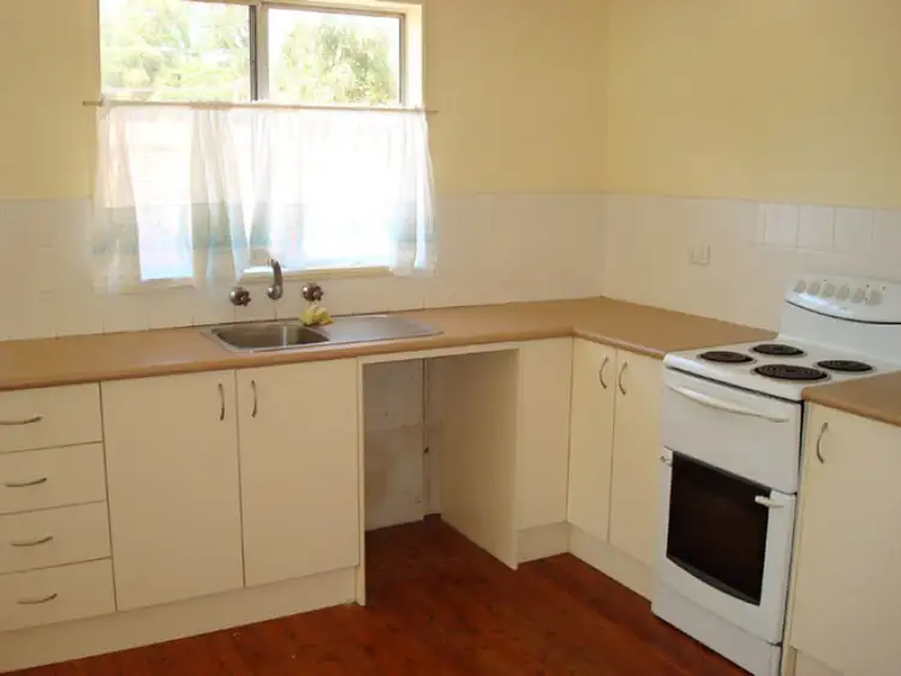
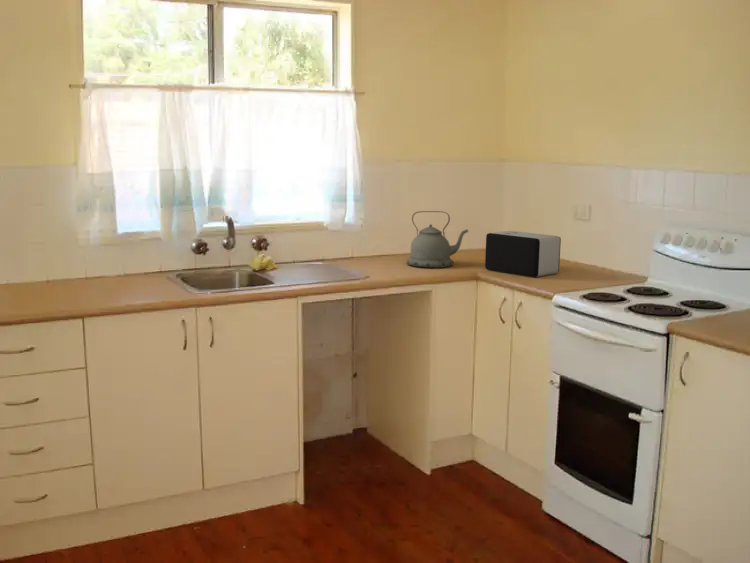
+ kettle (433, 237)
+ toaster (522, 253)
